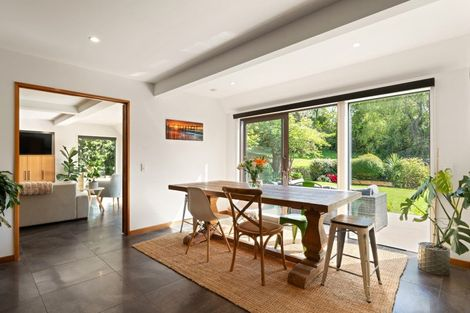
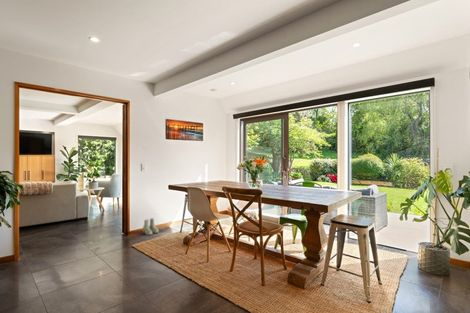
+ boots (150, 226)
